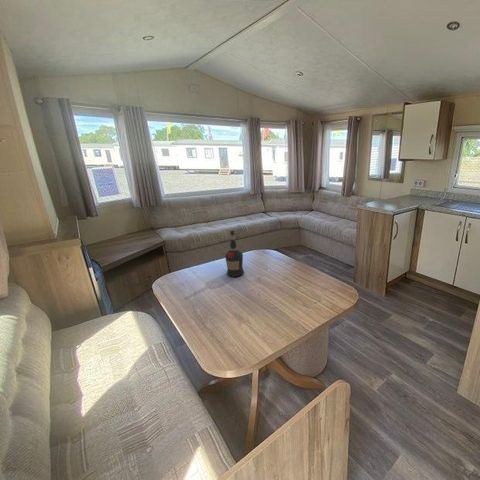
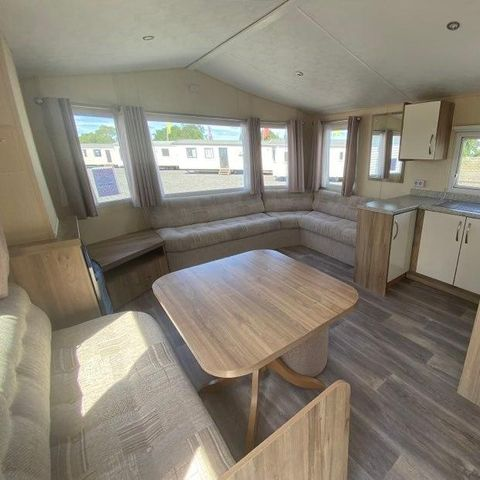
- liquor bottle (233, 252)
